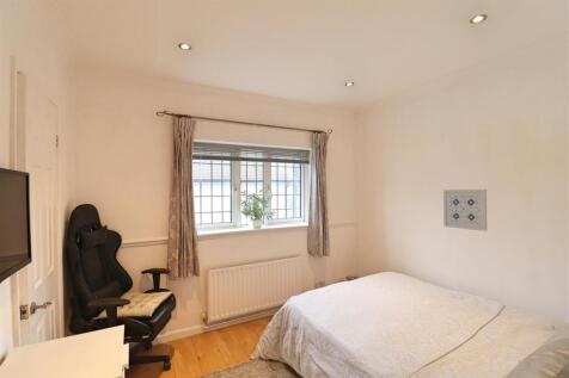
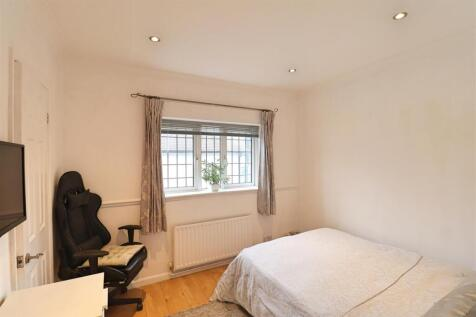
- wall art (464, 209)
